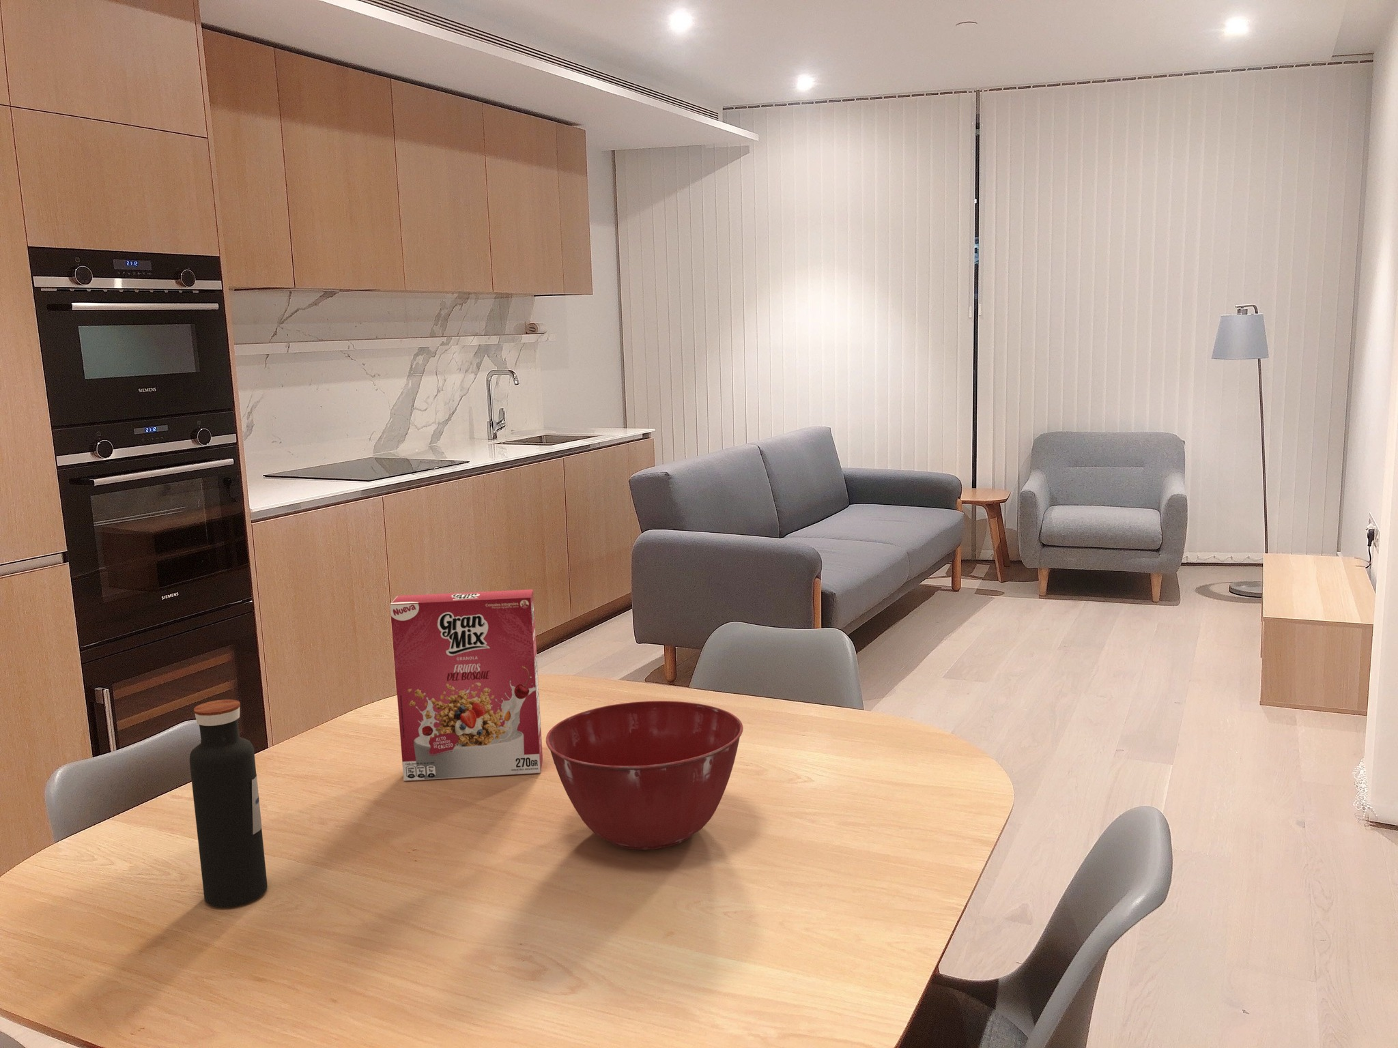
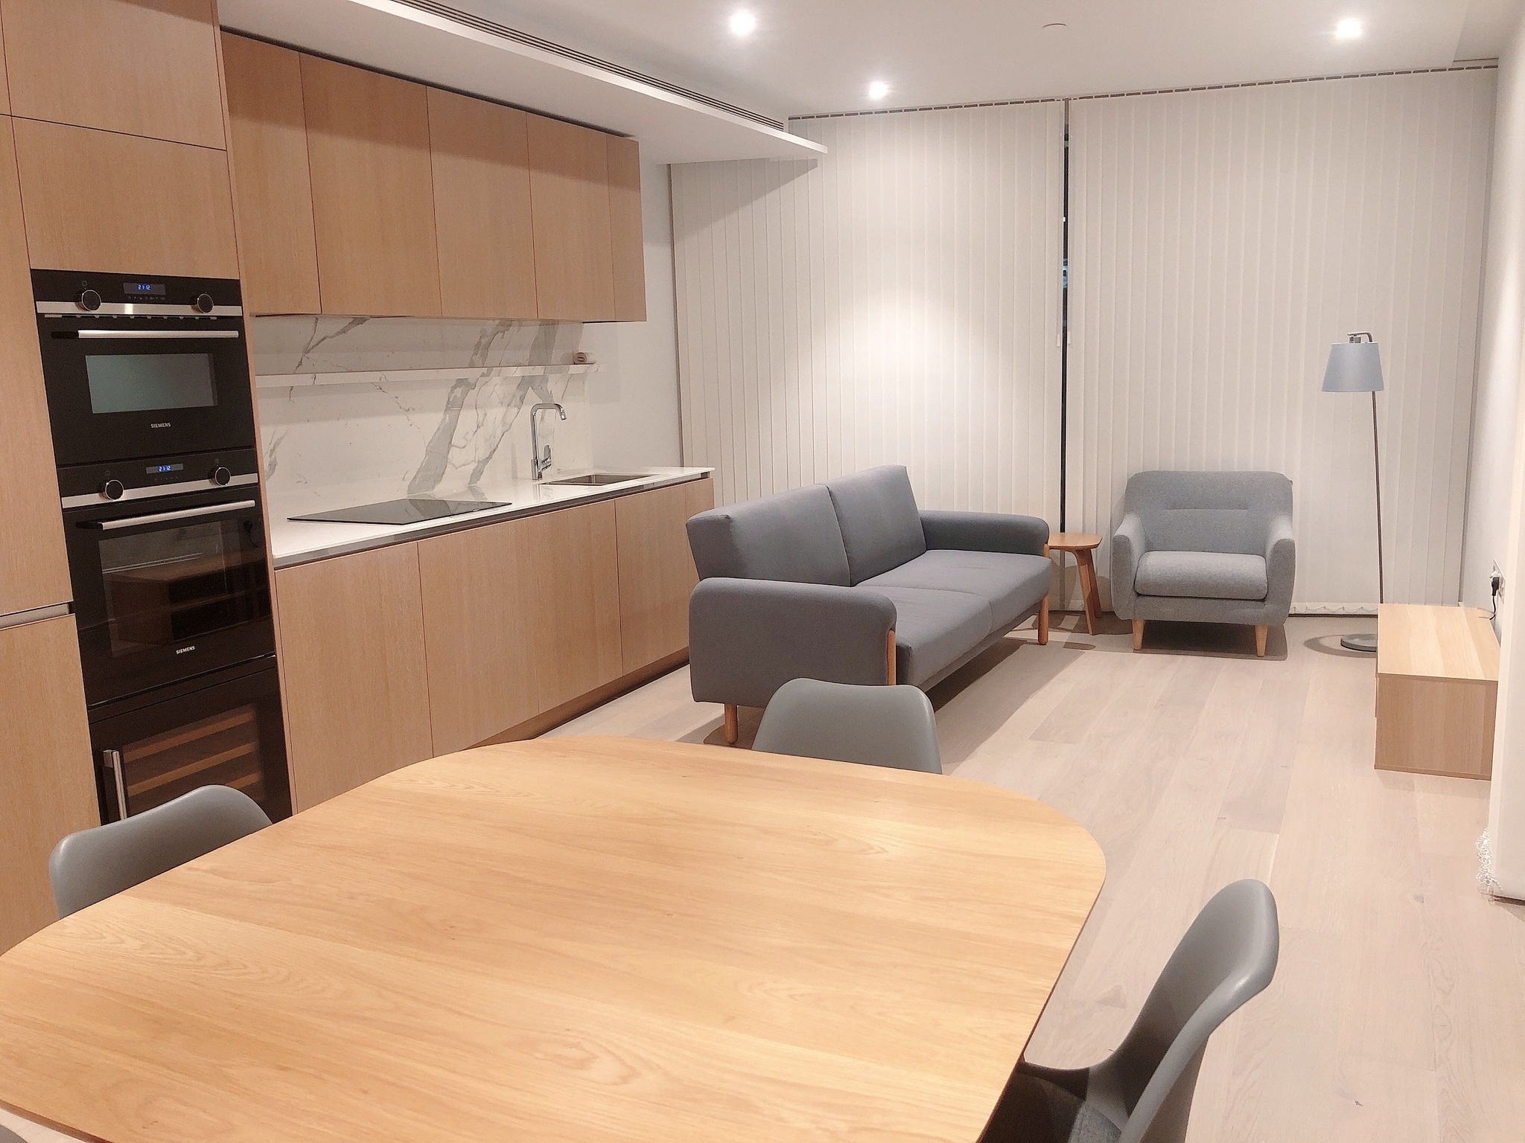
- mixing bowl (646, 779)
- cereal box (468, 685)
- water bottle (227, 801)
